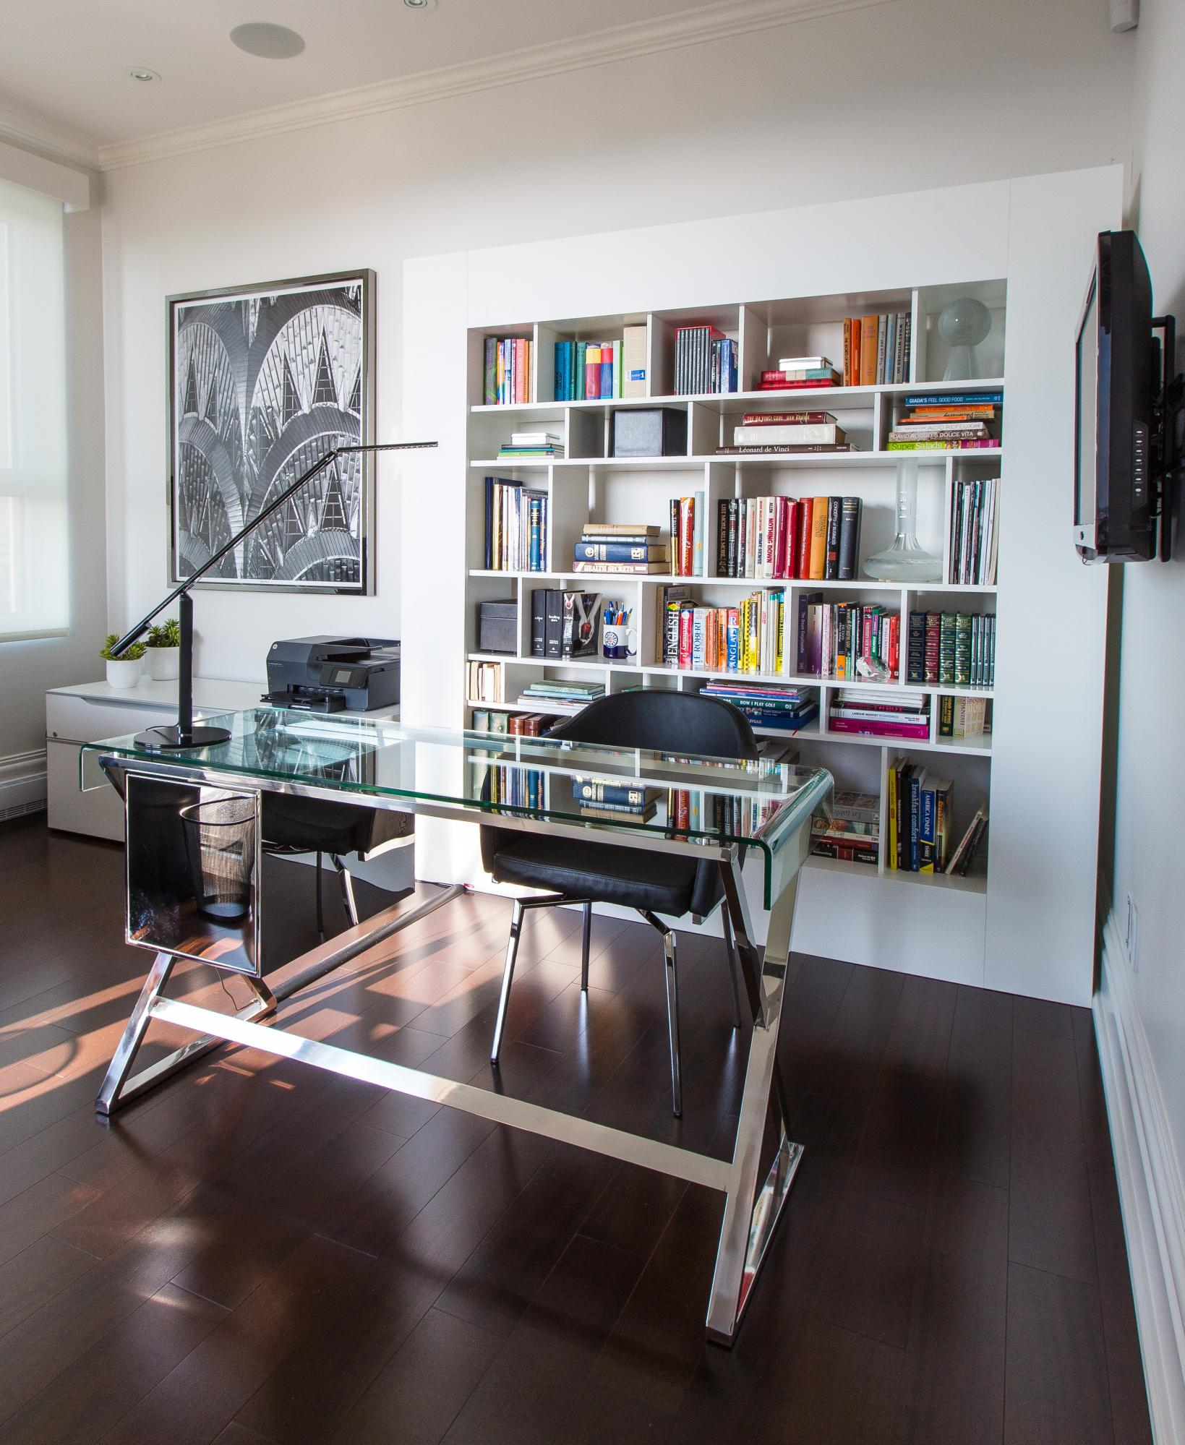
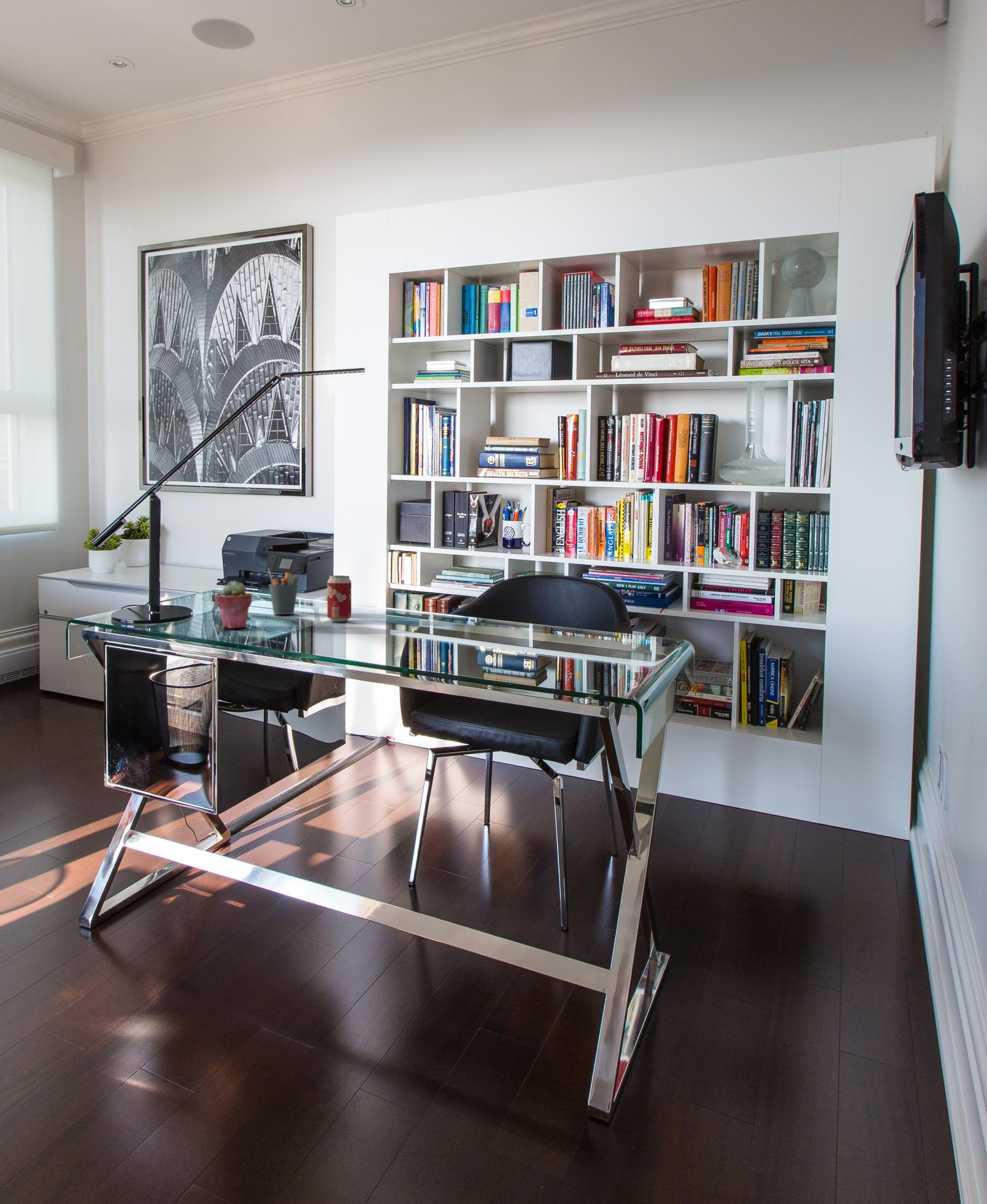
+ pen holder (284, 591)
+ beverage can (339, 598)
+ potted succulent (234, 604)
